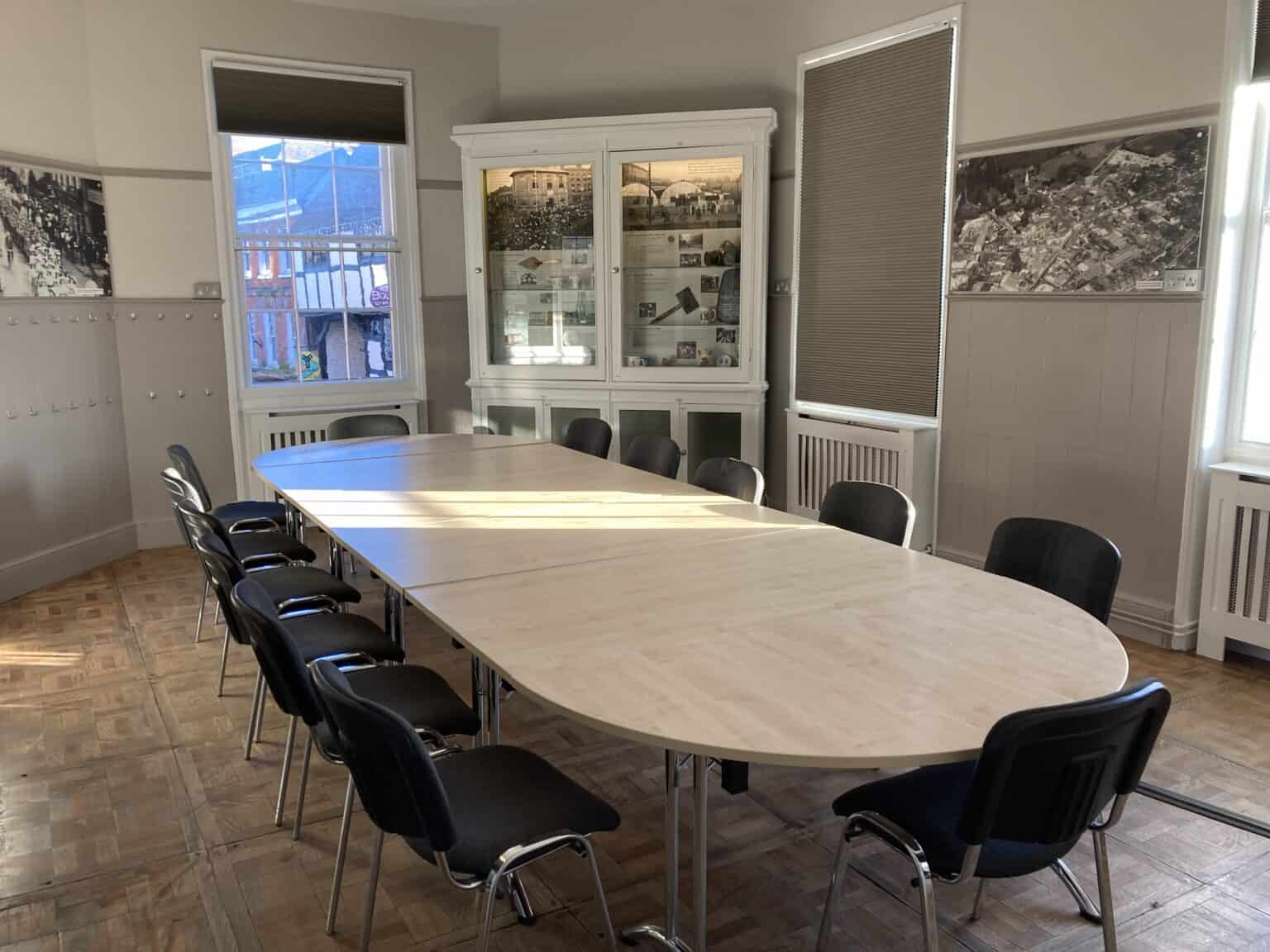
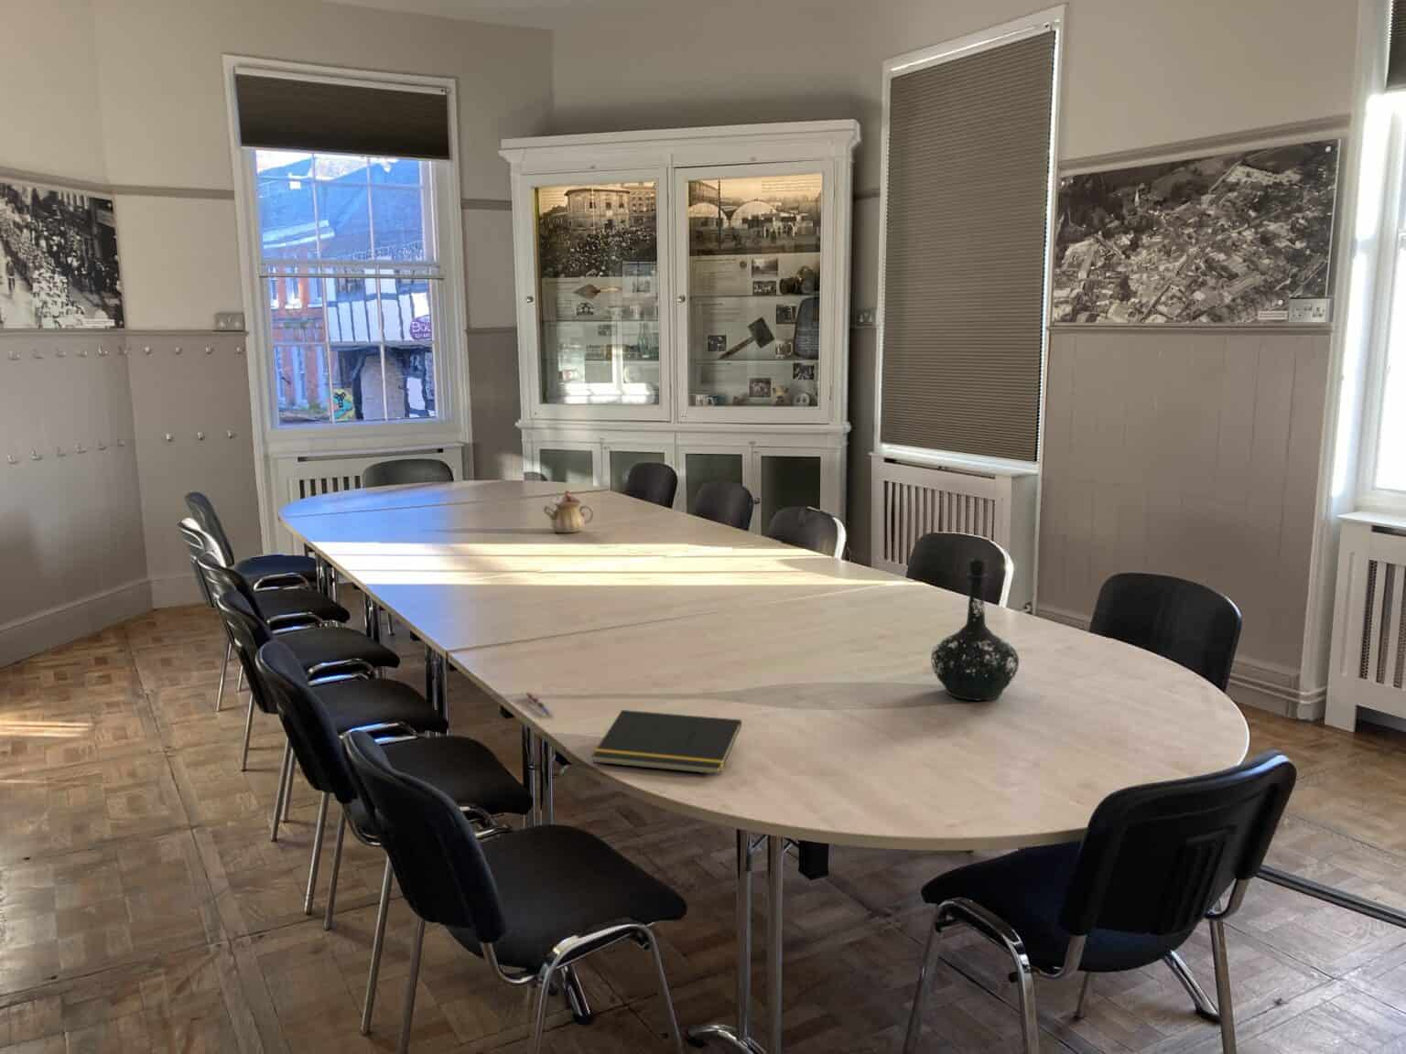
+ pen (539, 703)
+ bottle (975, 627)
+ teapot (568, 509)
+ notepad (669, 741)
